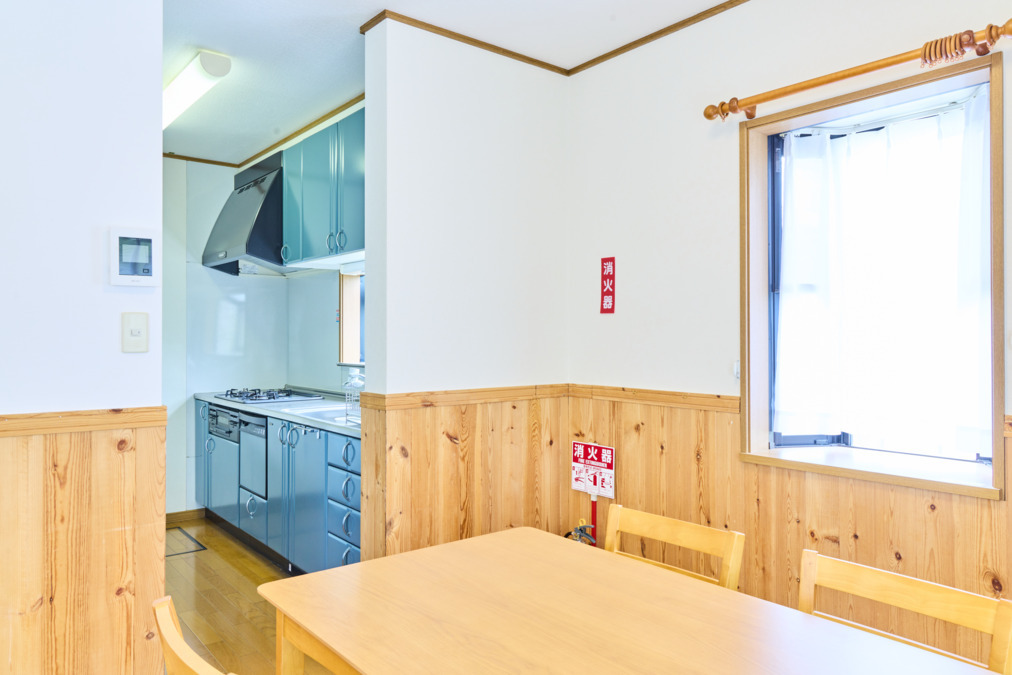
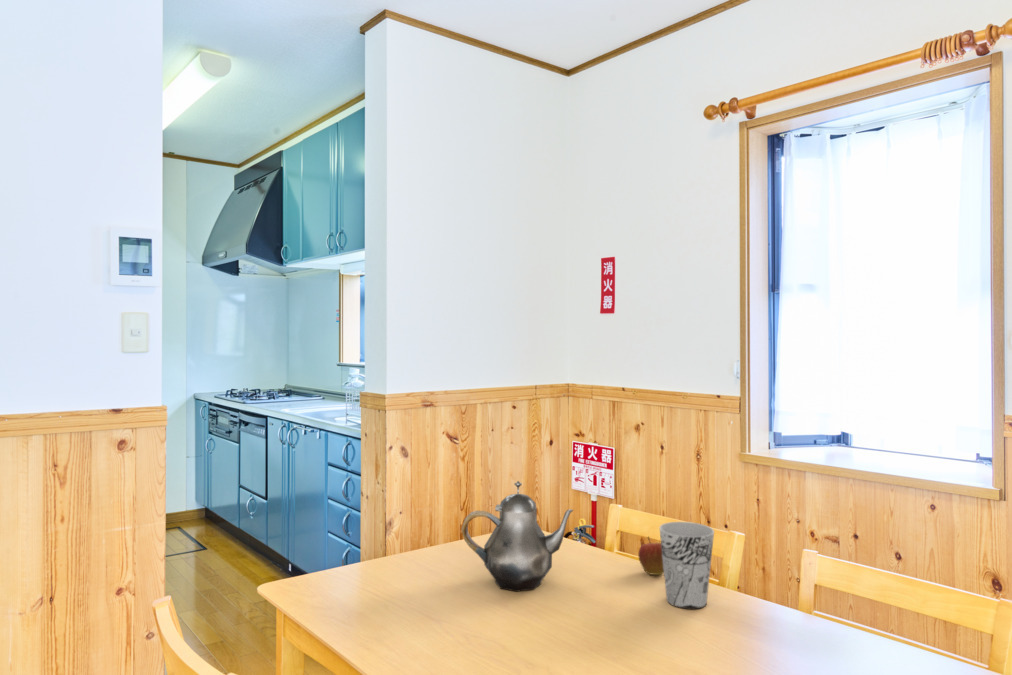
+ fruit (653, 555)
+ teapot (517, 531)
+ cup (686, 565)
